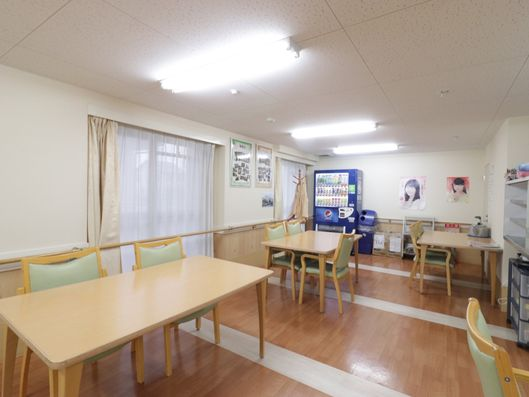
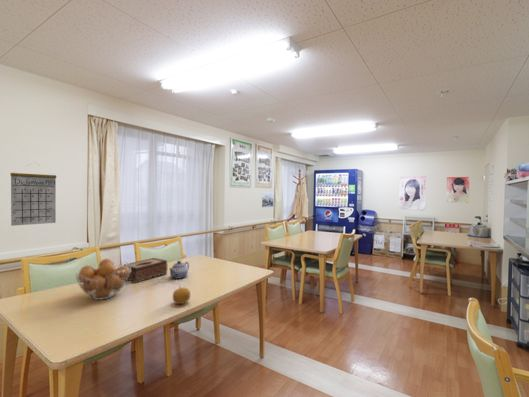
+ fruit basket (104, 278)
+ calendar (34, 193)
+ tissue box (145, 269)
+ fruit (181, 293)
+ teapot (179, 268)
